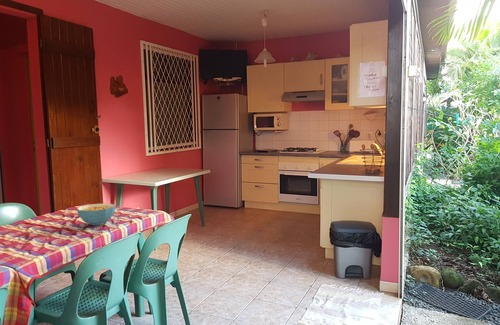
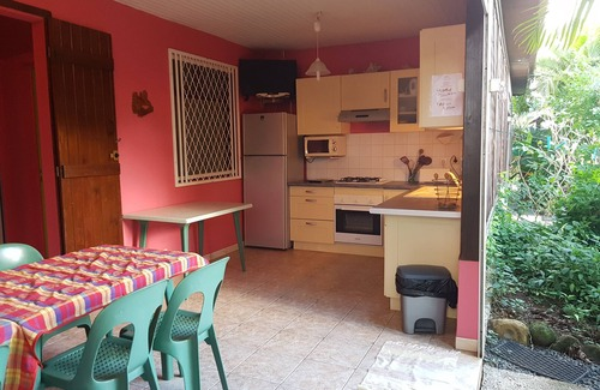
- cereal bowl (96, 215)
